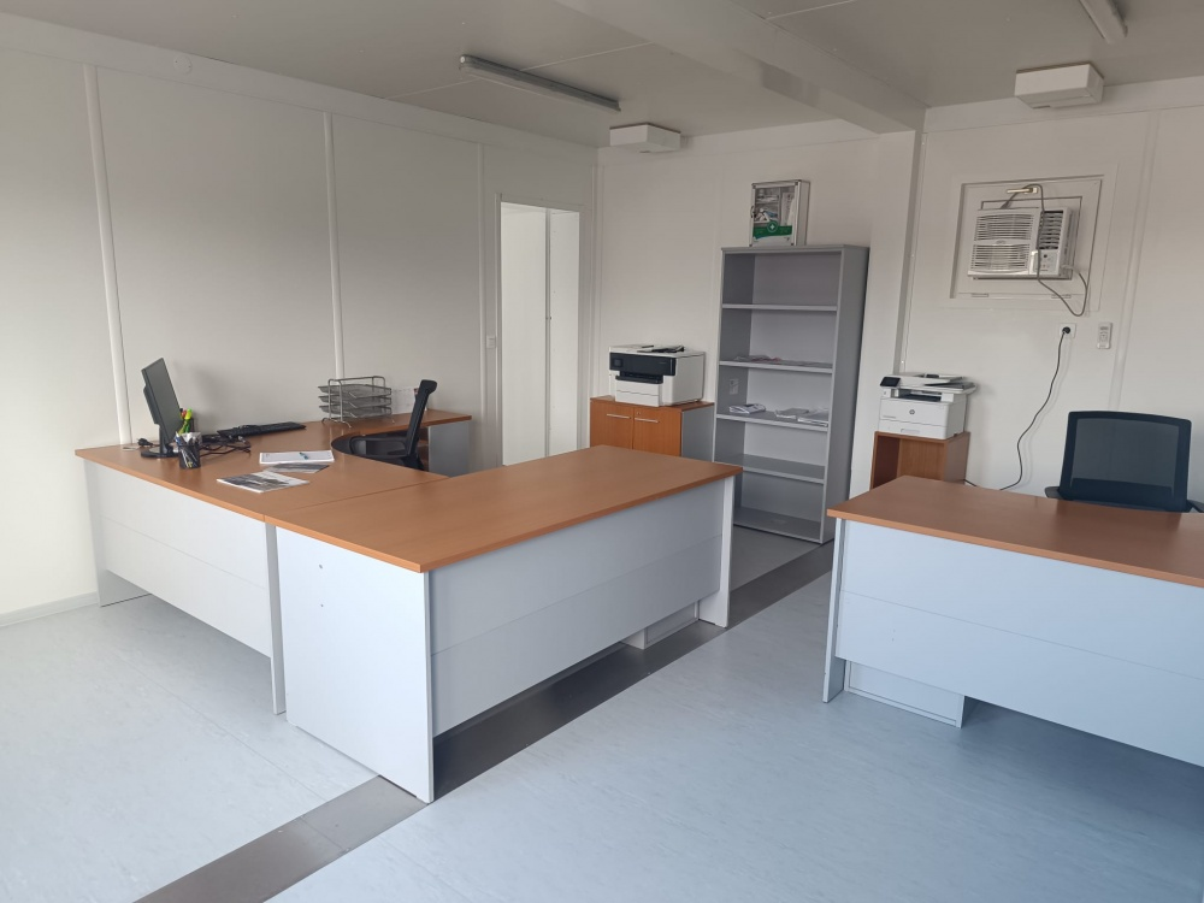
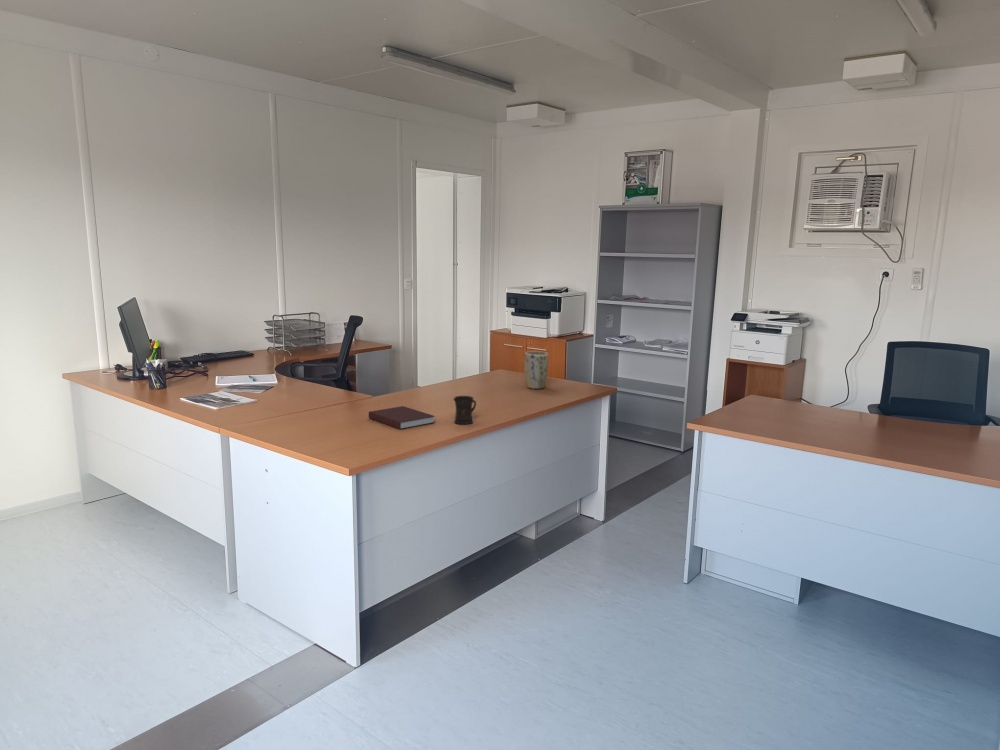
+ mug (464, 409)
+ plant pot (536, 370)
+ notebook (401, 417)
